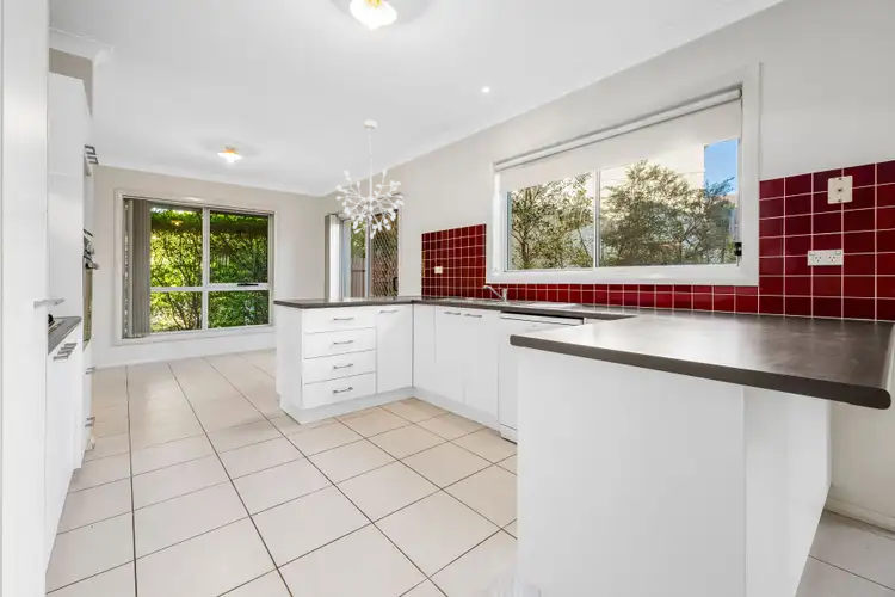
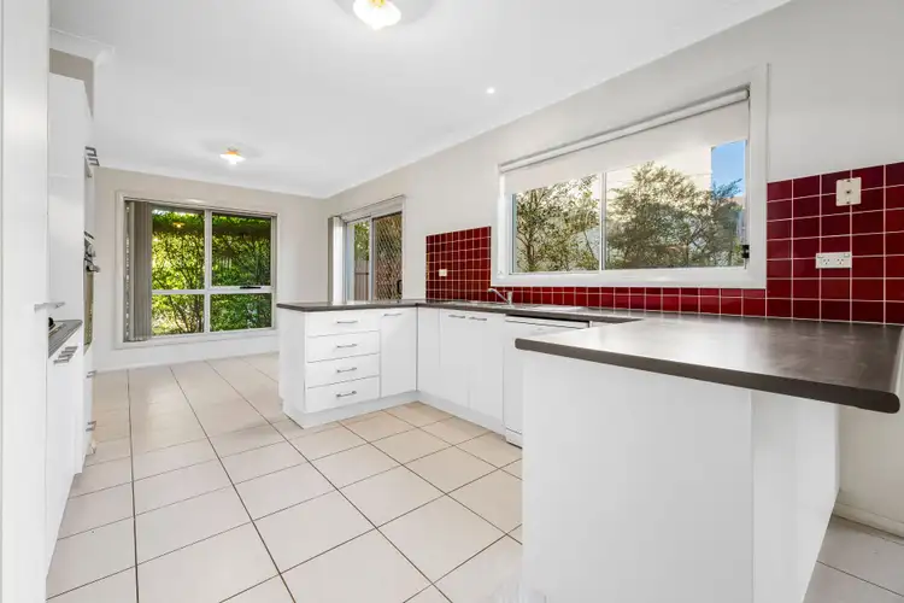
- chandelier (370, 180)
